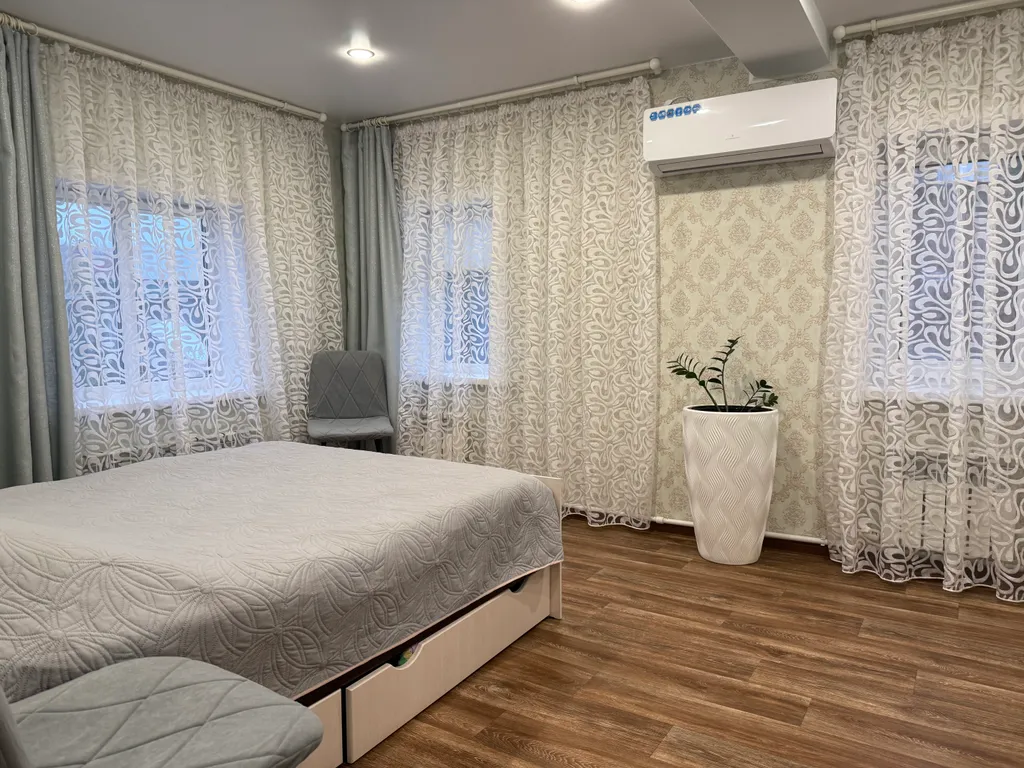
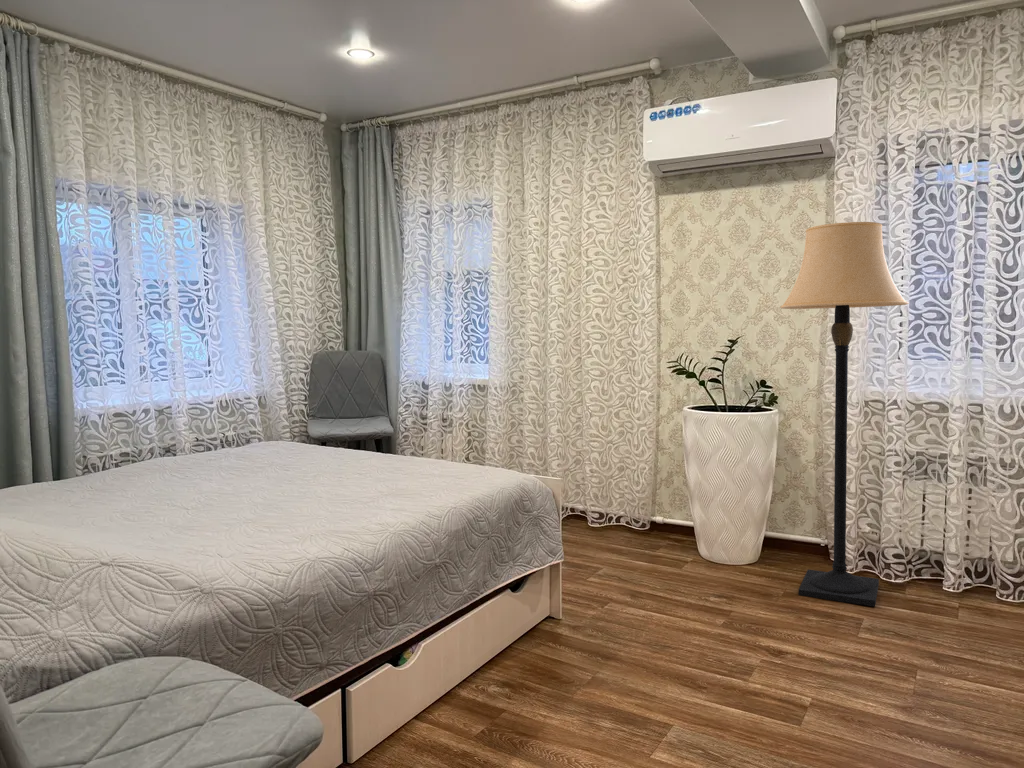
+ lamp (841, 411)
